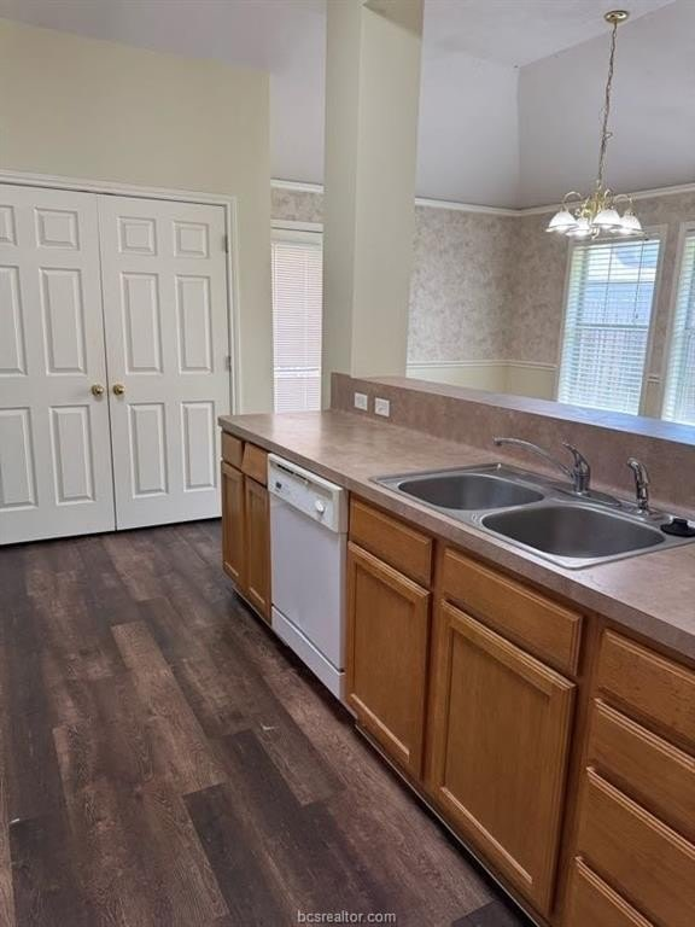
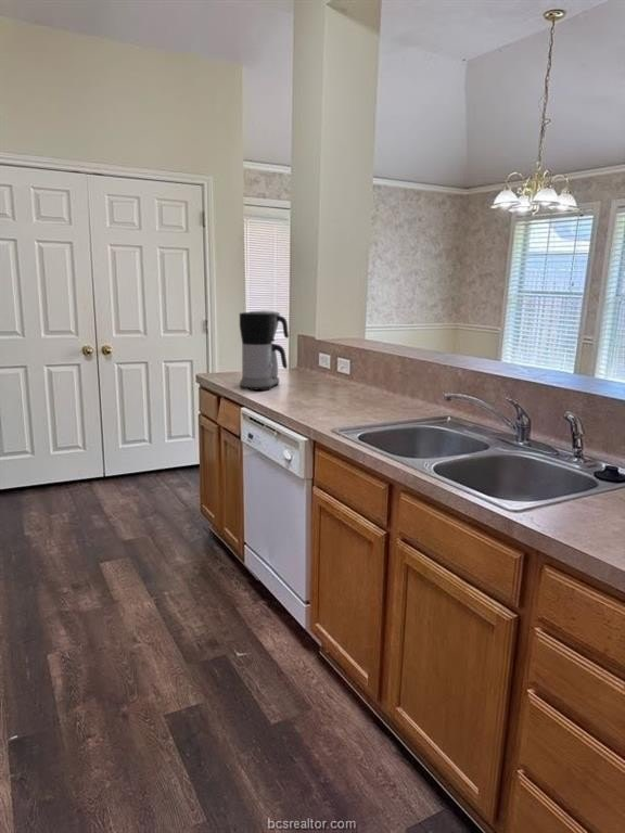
+ coffee maker (264, 349)
